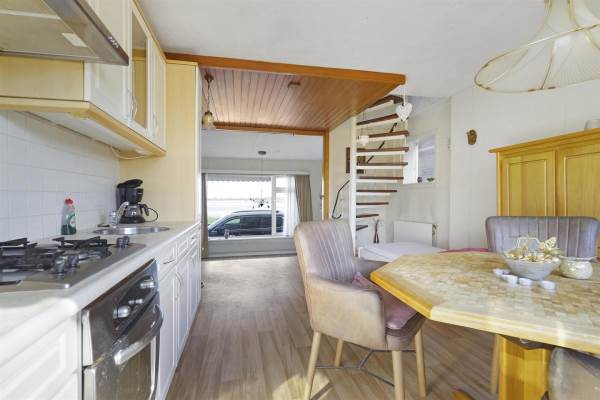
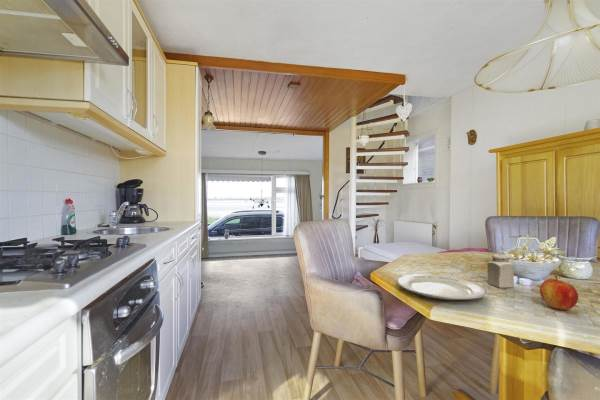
+ apple (558, 291)
+ chinaware (439, 287)
+ salt shaker (500, 269)
